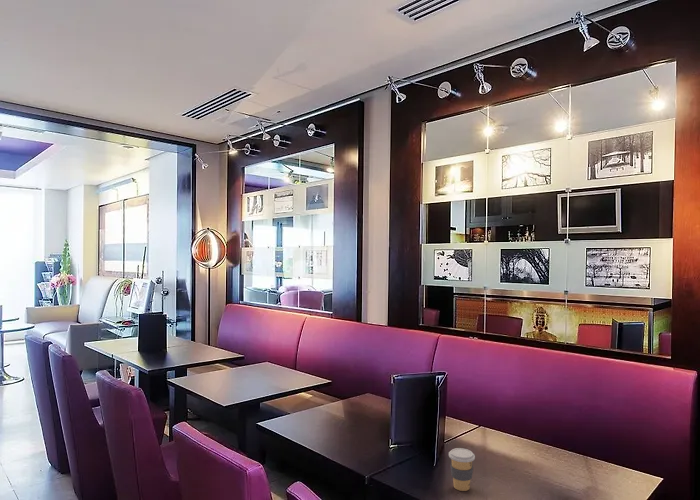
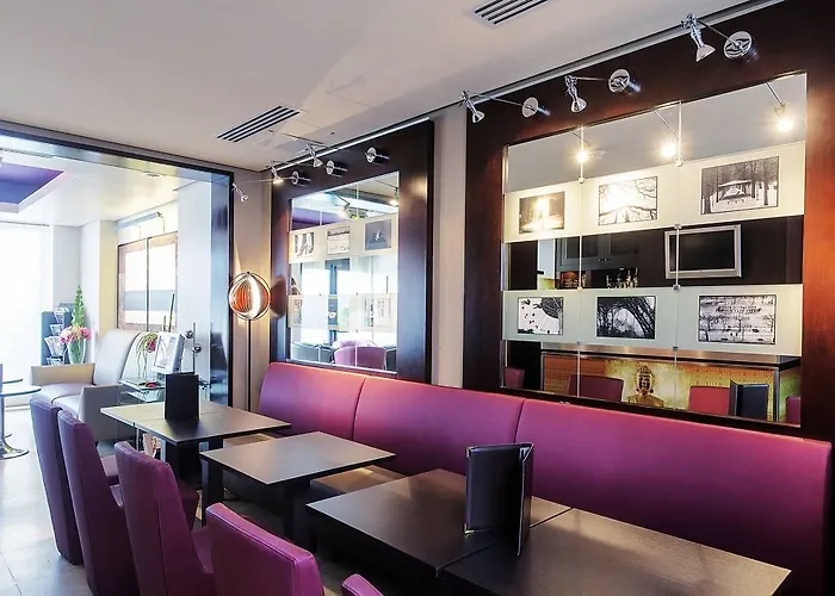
- coffee cup (461, 469)
